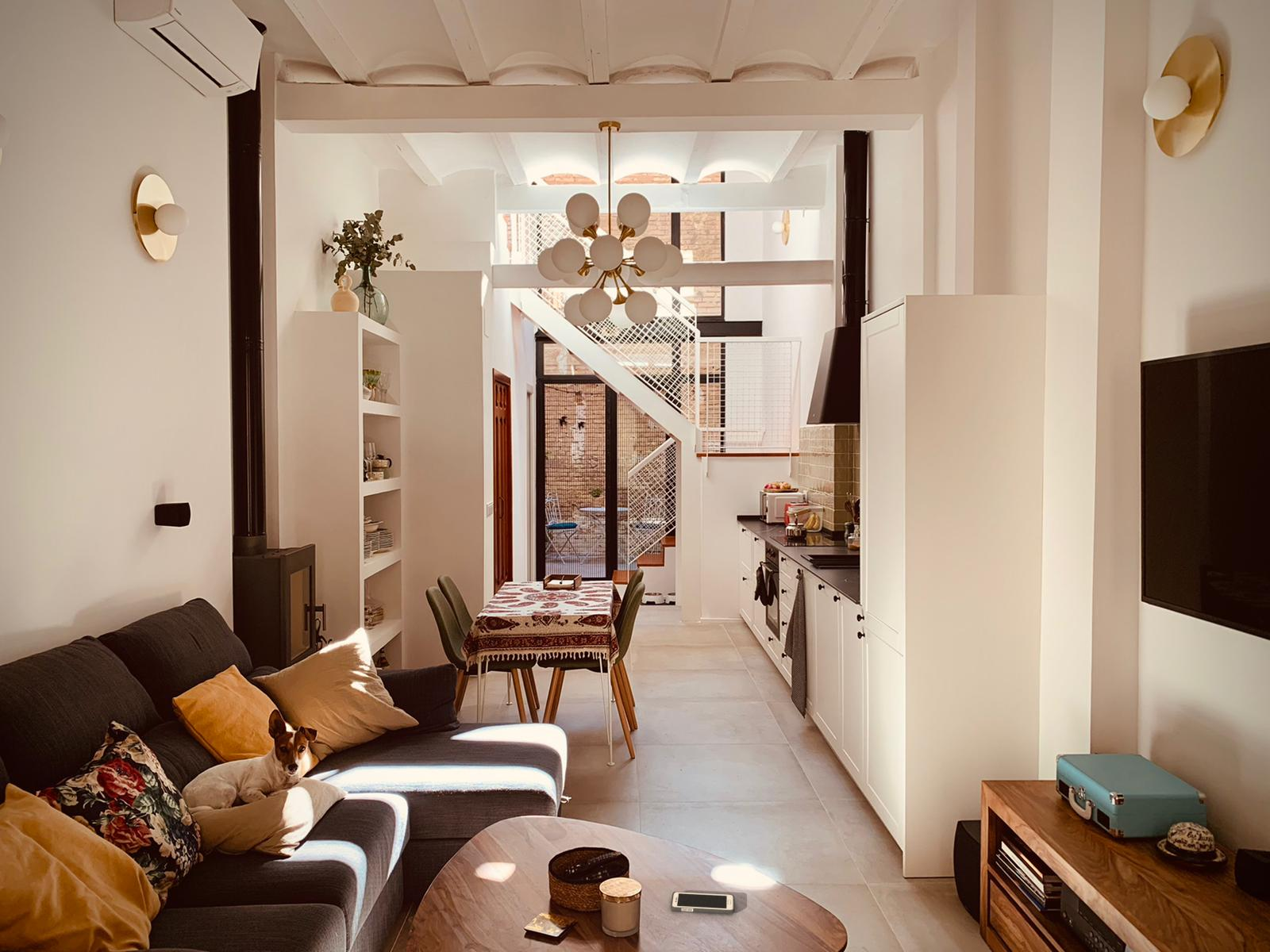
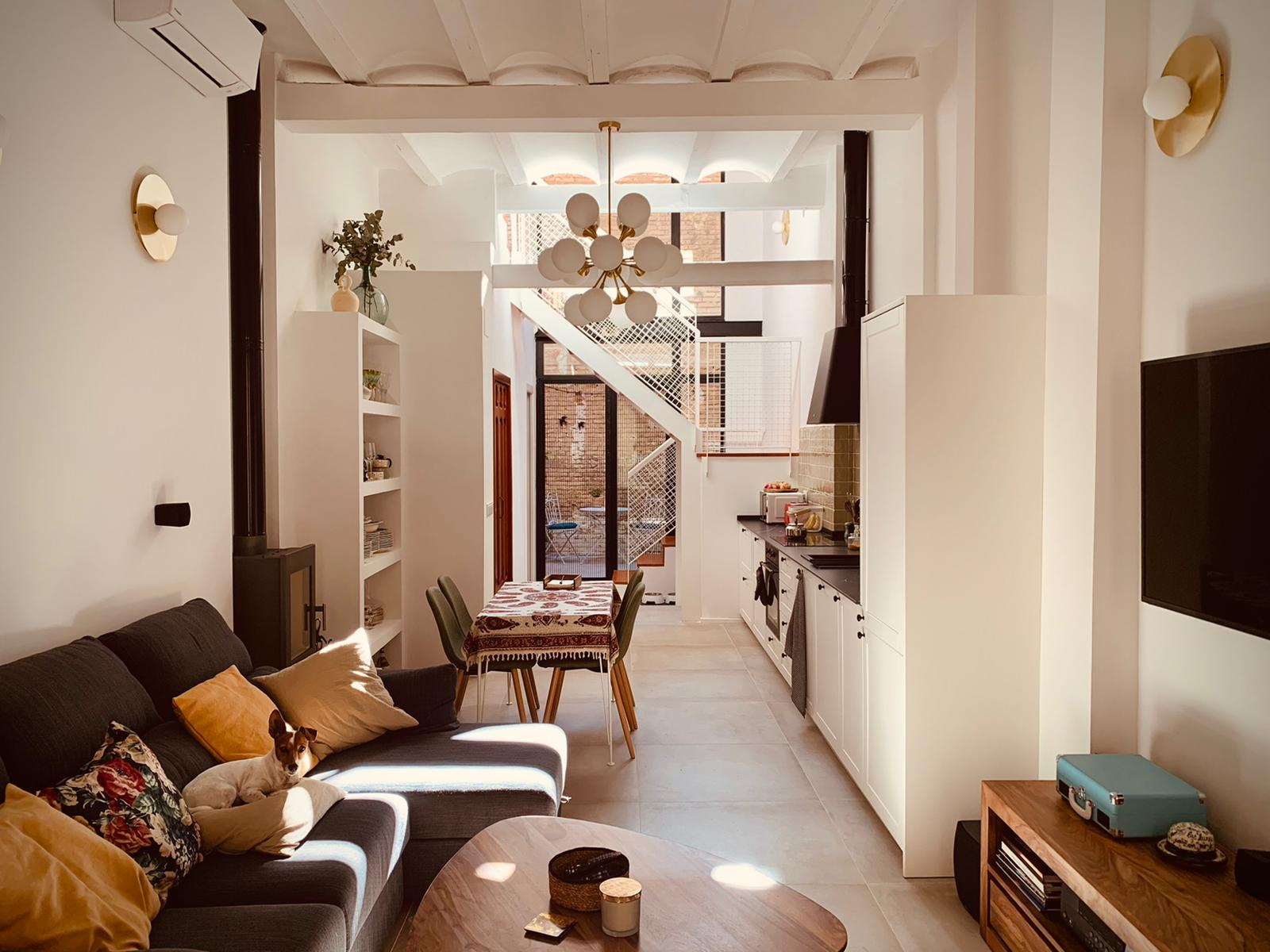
- cell phone (702, 902)
